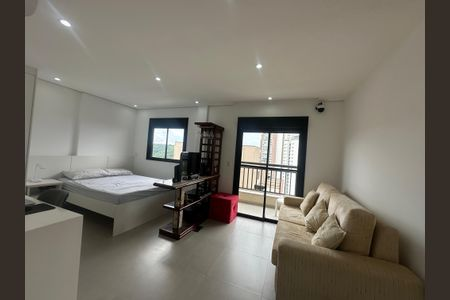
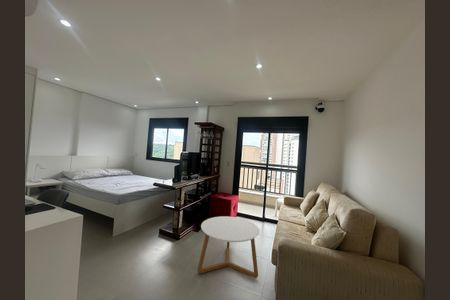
+ coffee table (227, 246)
